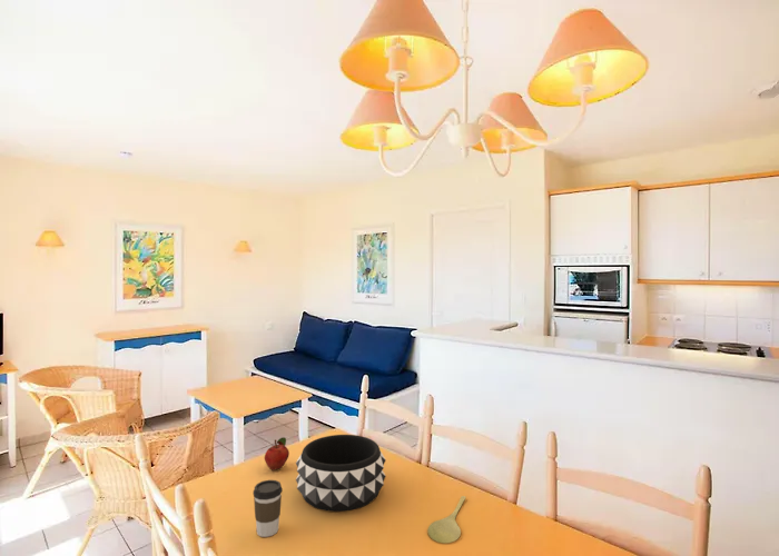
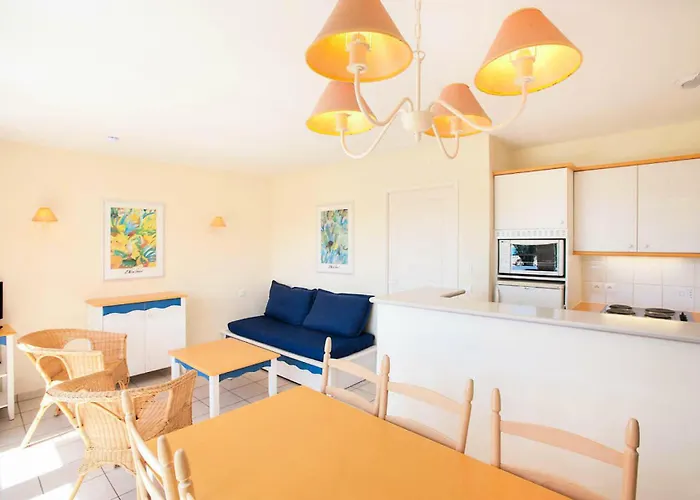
- spoon (452, 516)
- coffee cup (267, 508)
- decorative bowl (341, 469)
- fruit (277, 453)
